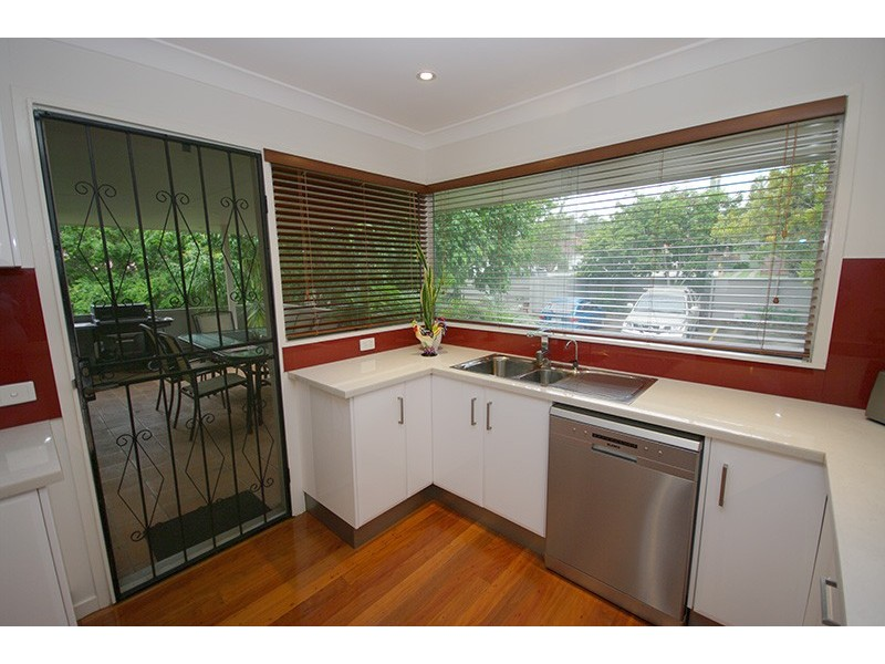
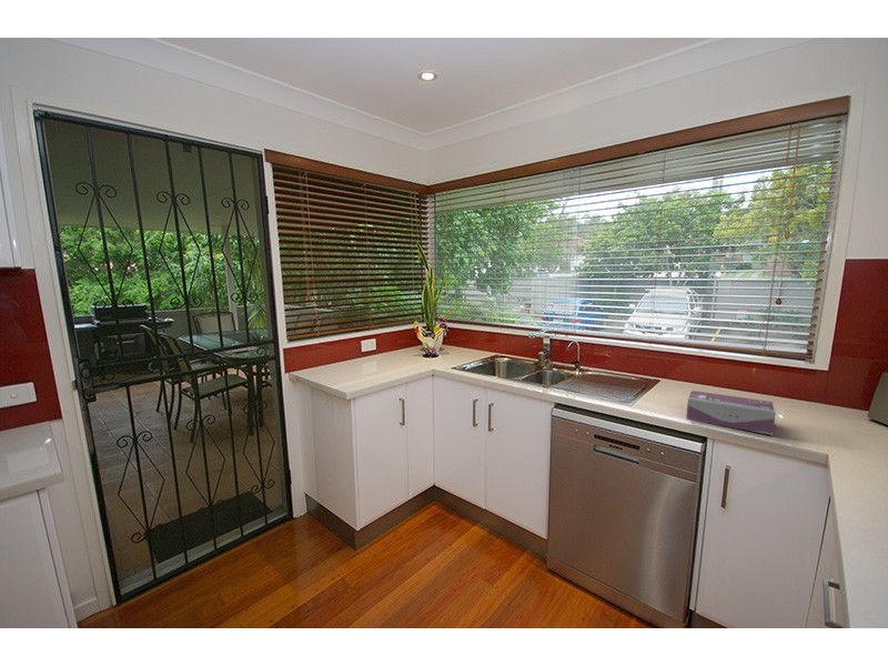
+ tissue box (728, 410)
